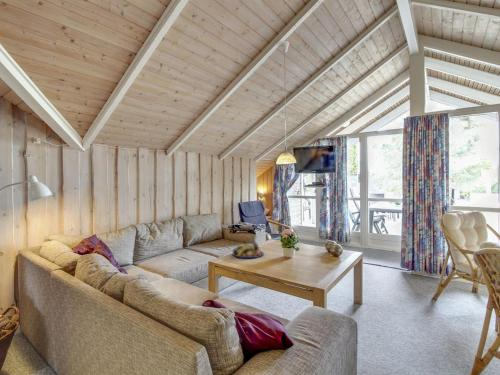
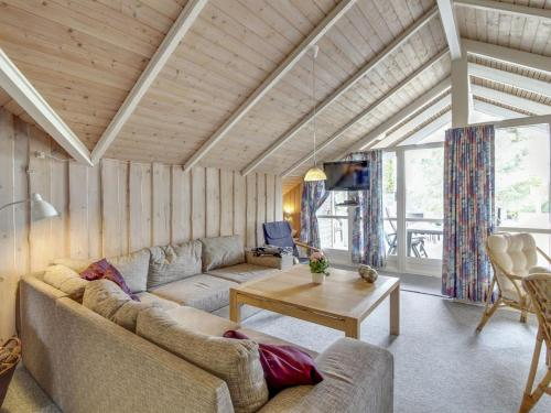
- fruit bowl (248, 248)
